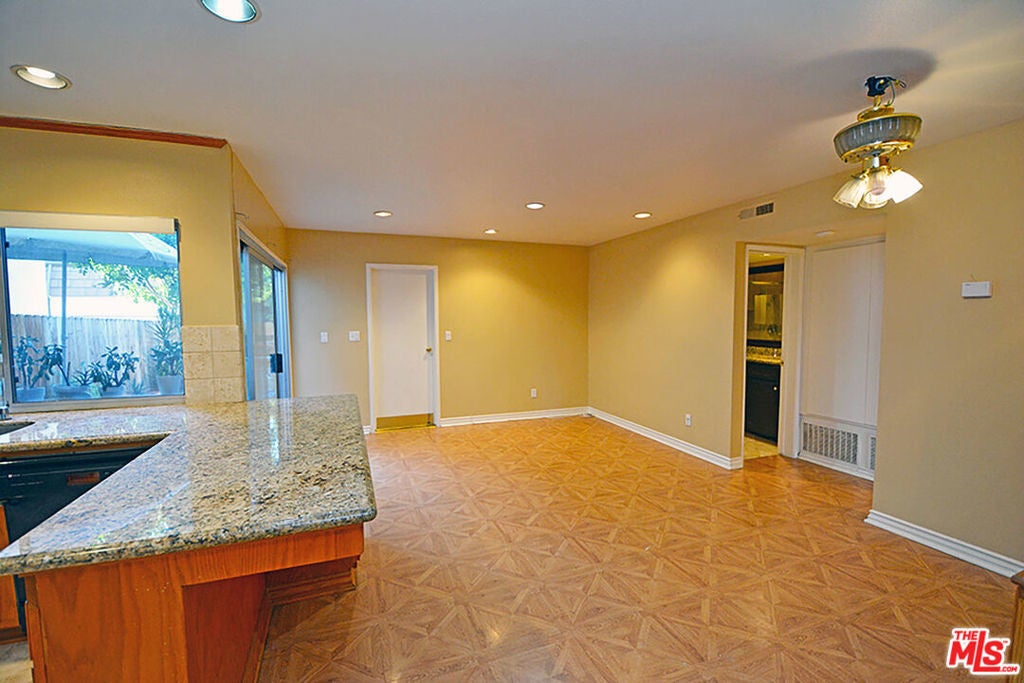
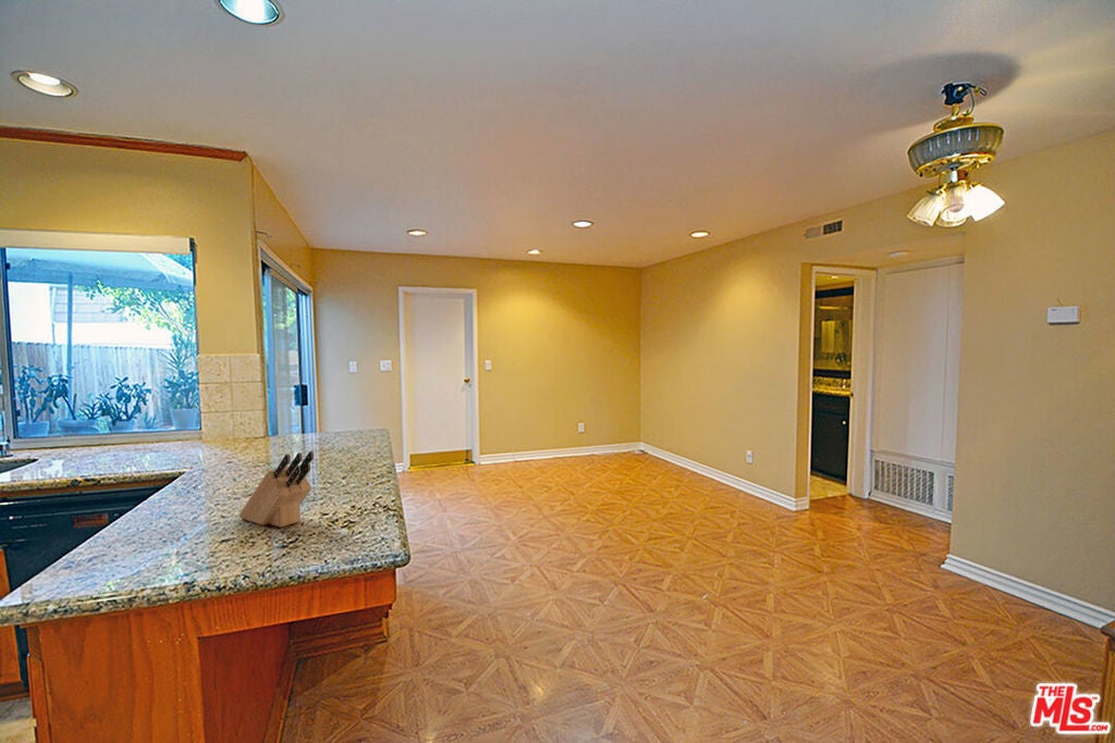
+ knife block (278, 484)
